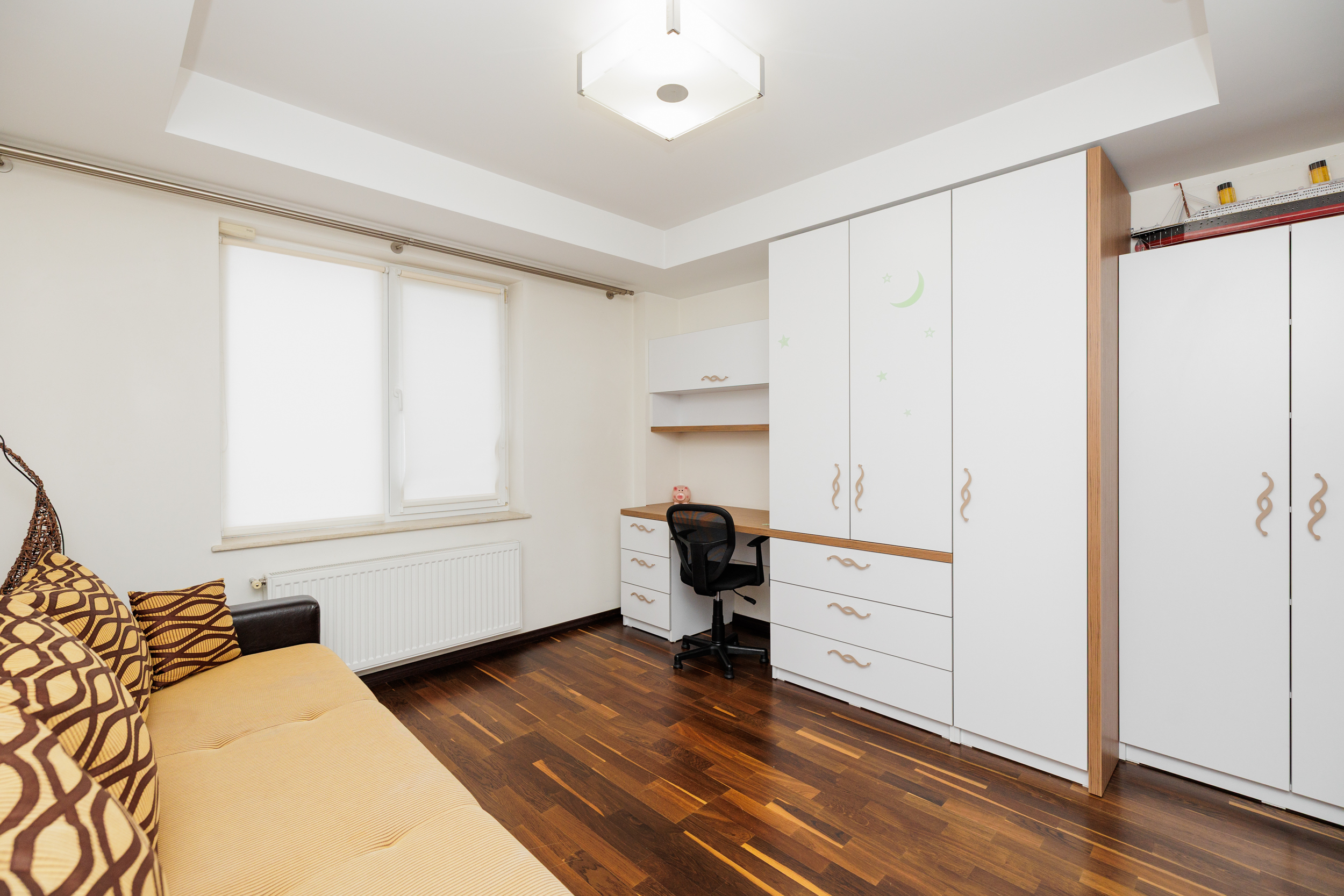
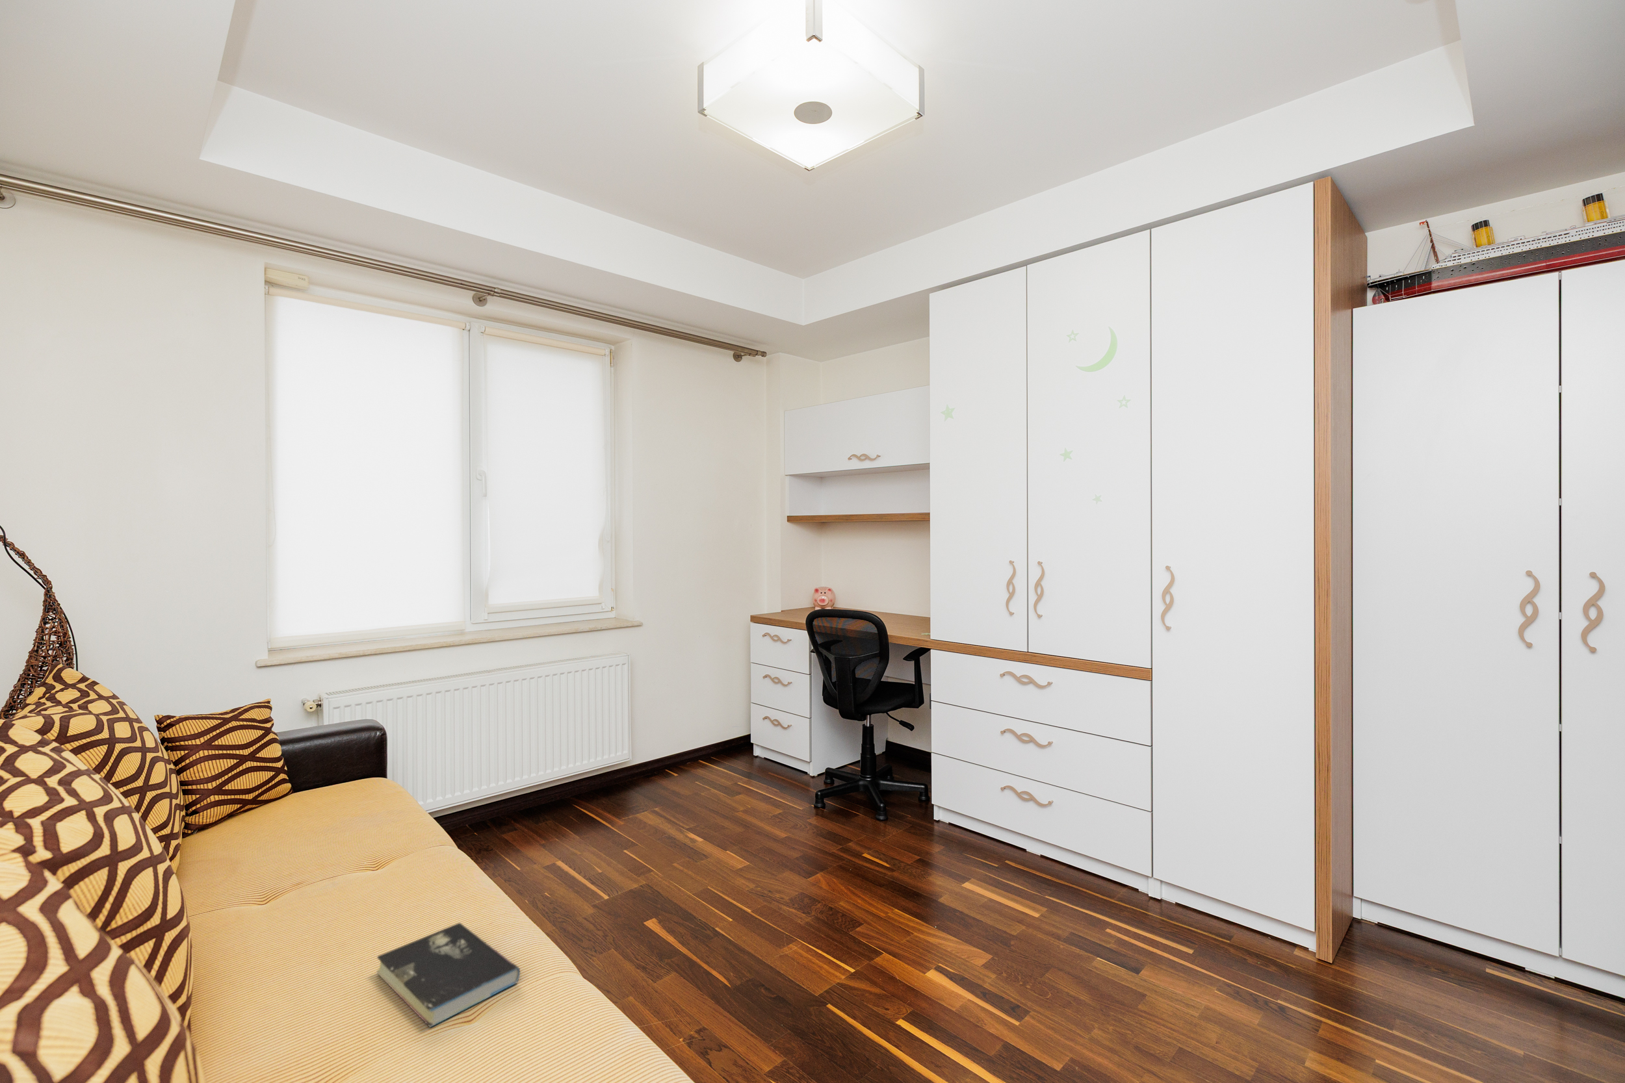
+ book (447, 968)
